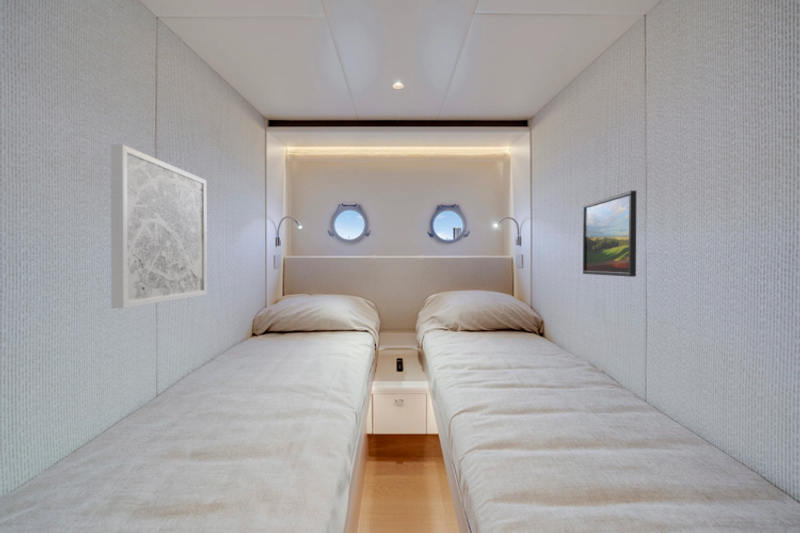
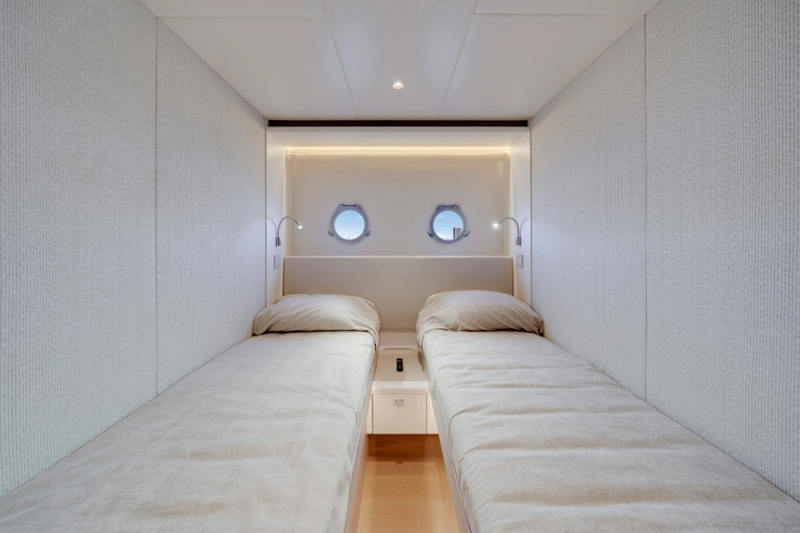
- wall art (167, 232)
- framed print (606, 237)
